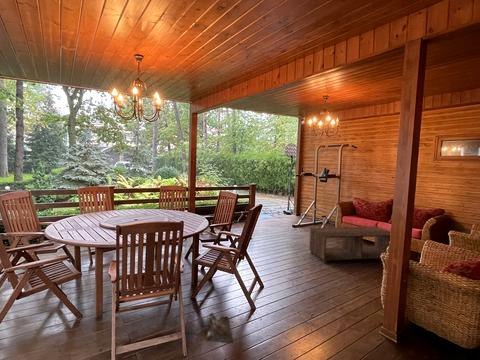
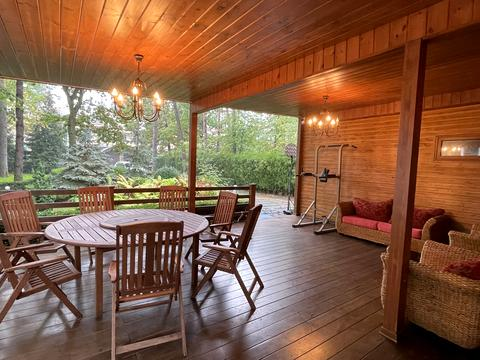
- coffee table (352, 244)
- bag (220, 326)
